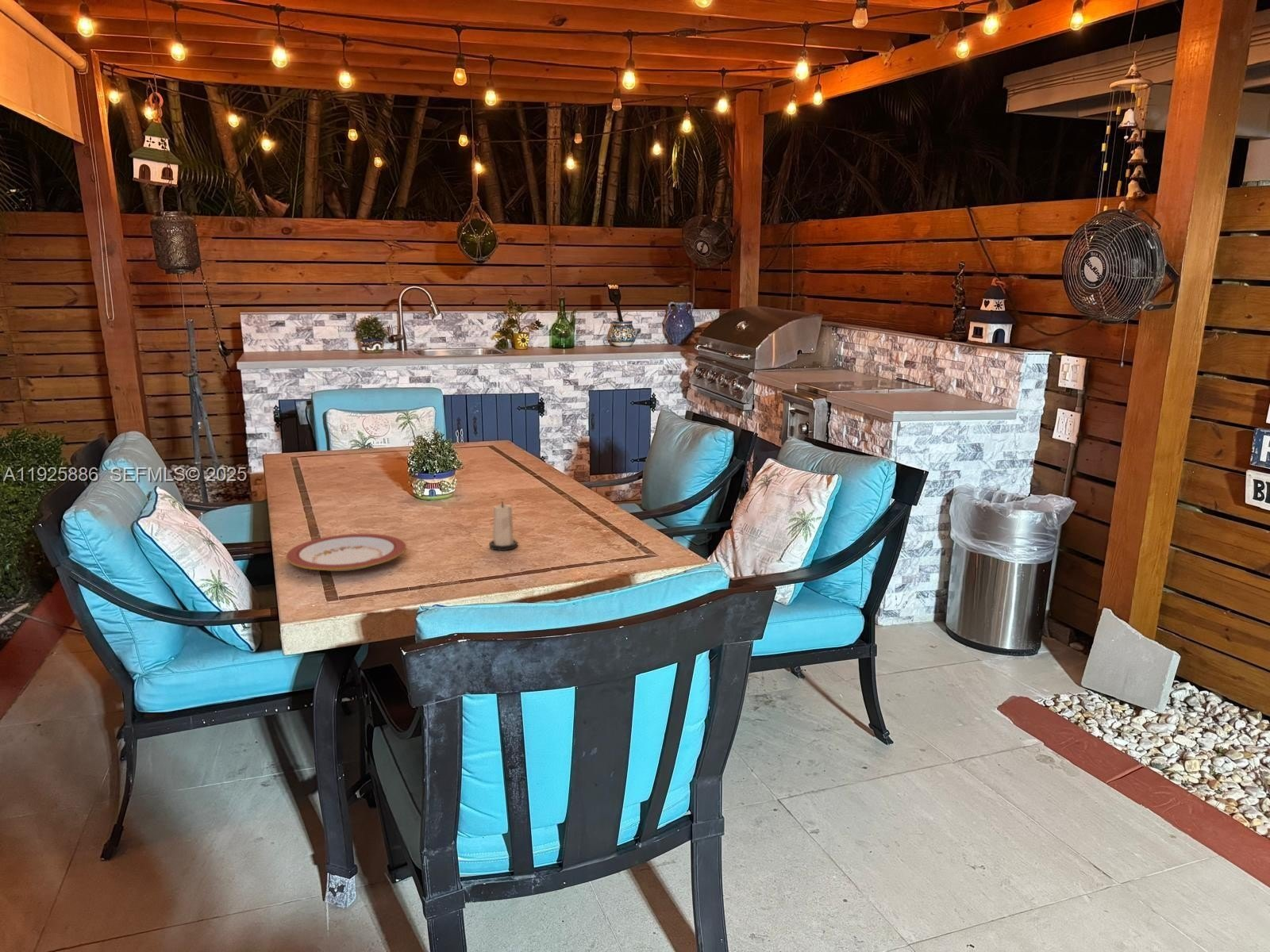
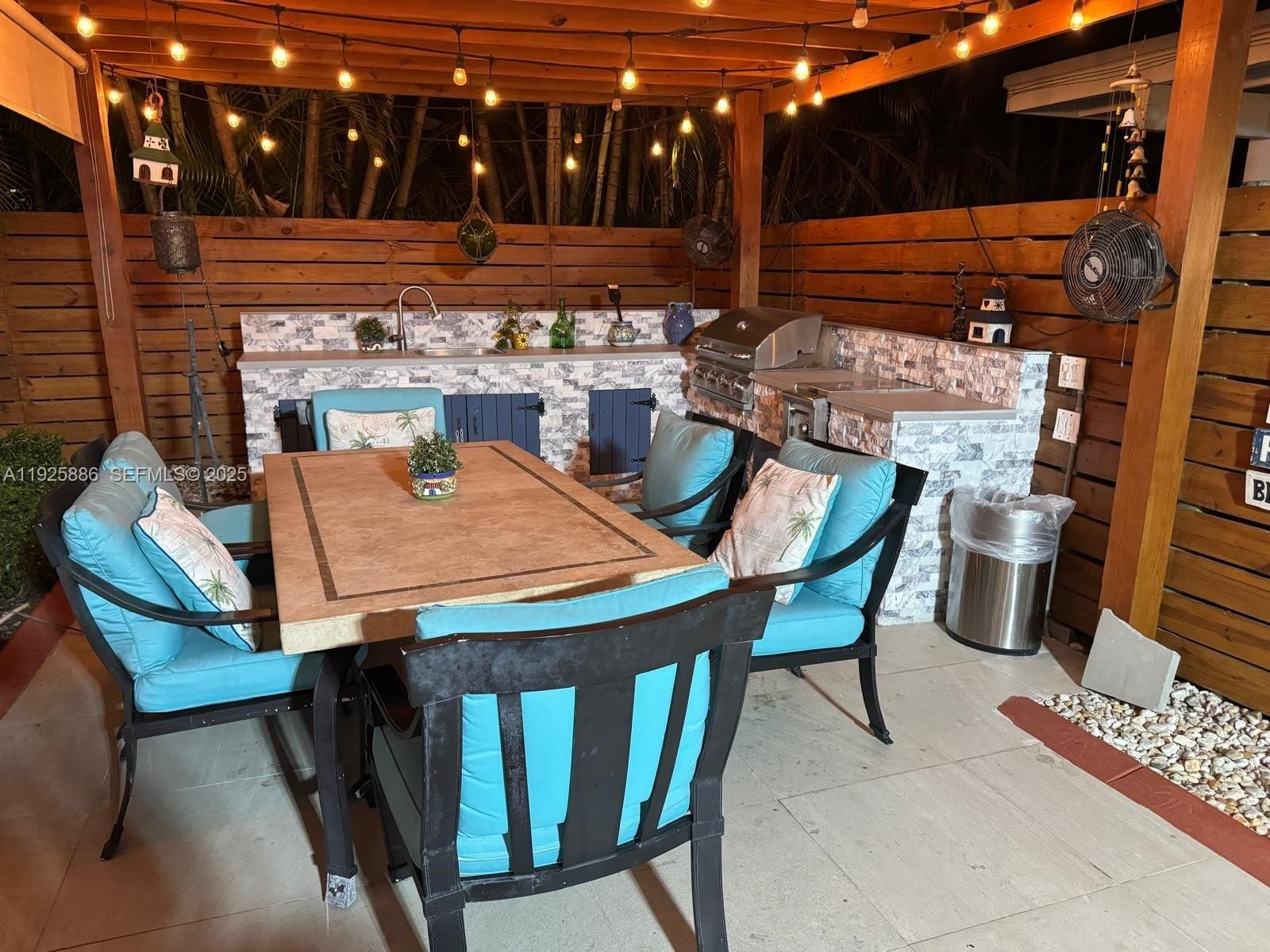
- plate (347, 555)
- candle (502, 524)
